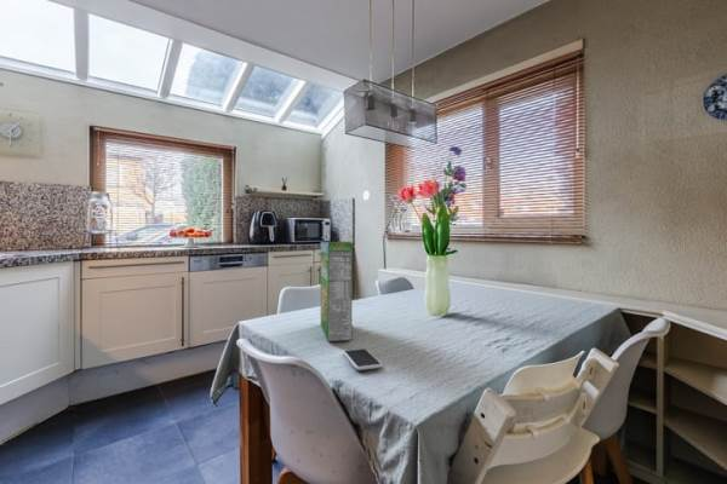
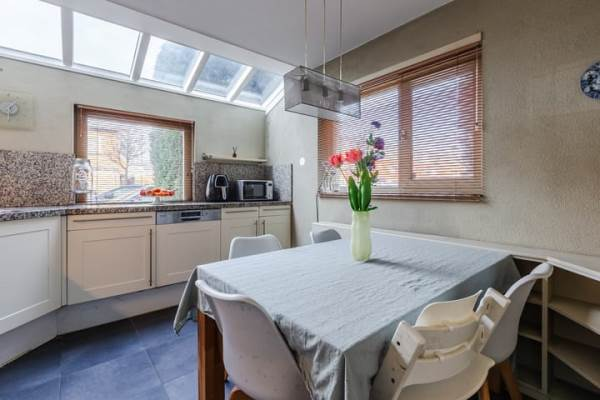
- smartphone (361, 358)
- cereal box (334, 287)
